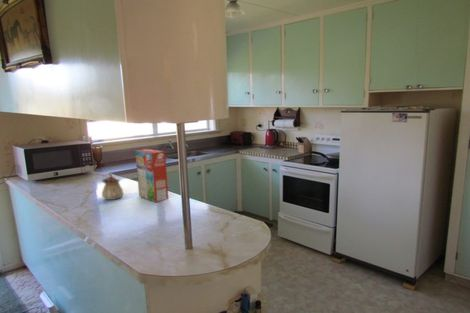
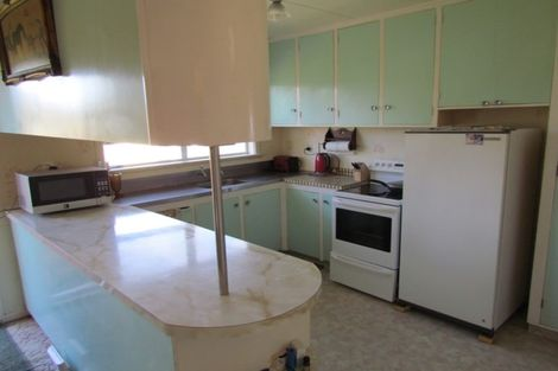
- teapot (112, 185)
- cereal box (151, 174)
